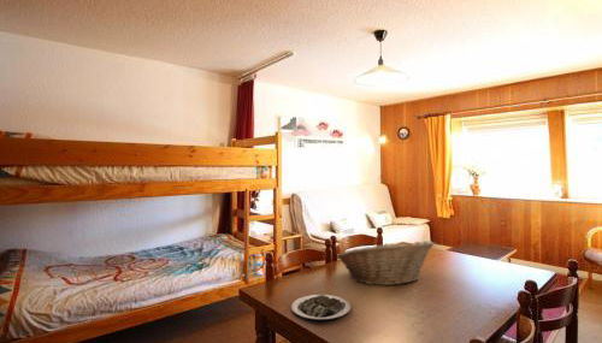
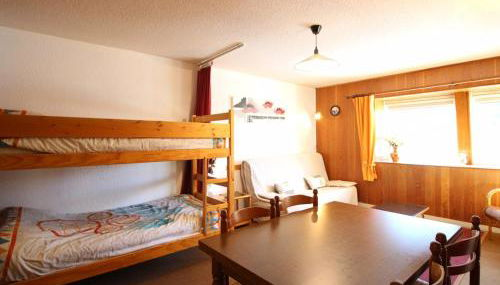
- plate (320, 304)
- fruit basket (385, 258)
